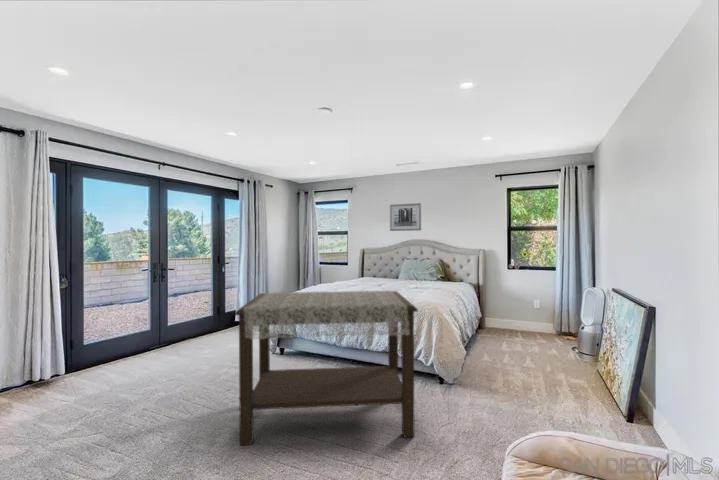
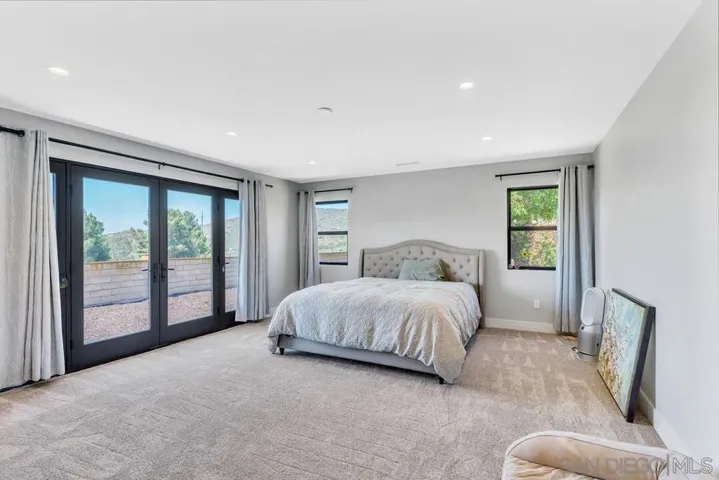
- wall art (405, 217)
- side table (329, 368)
